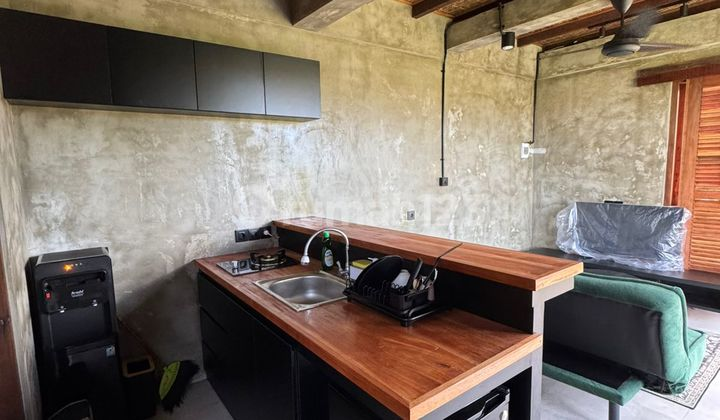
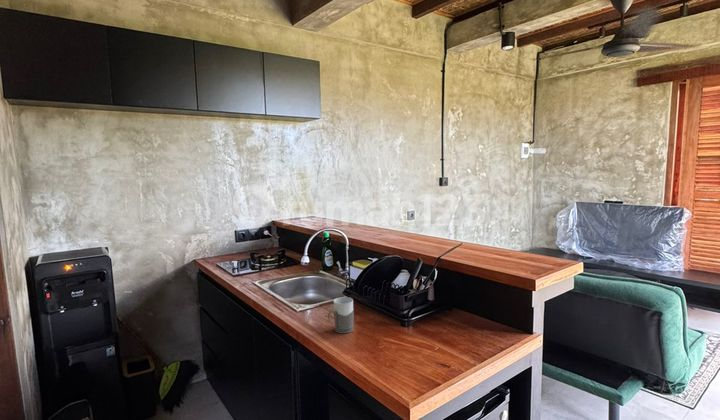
+ mug (340, 316)
